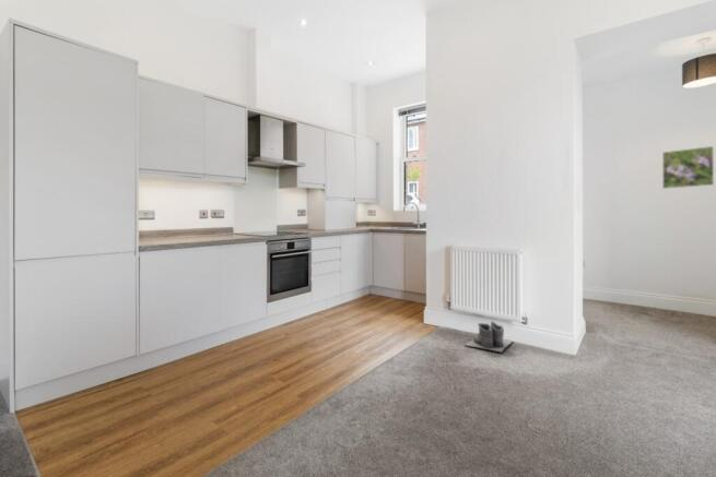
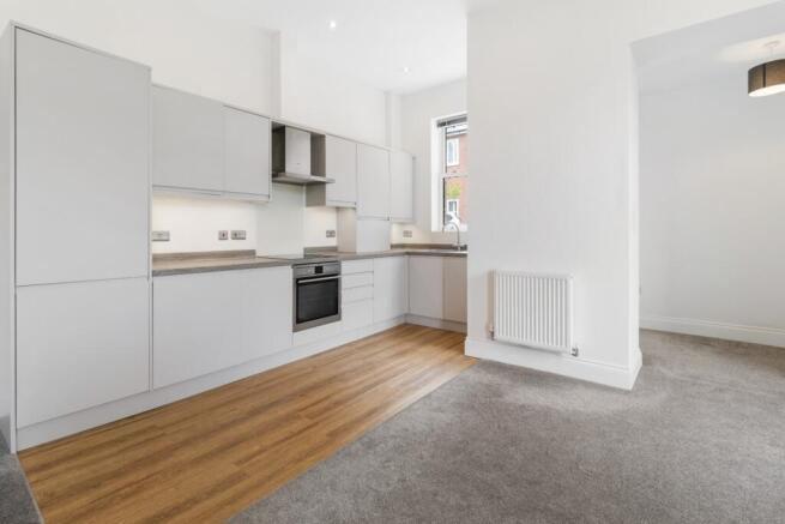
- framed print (686, 168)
- boots (489, 332)
